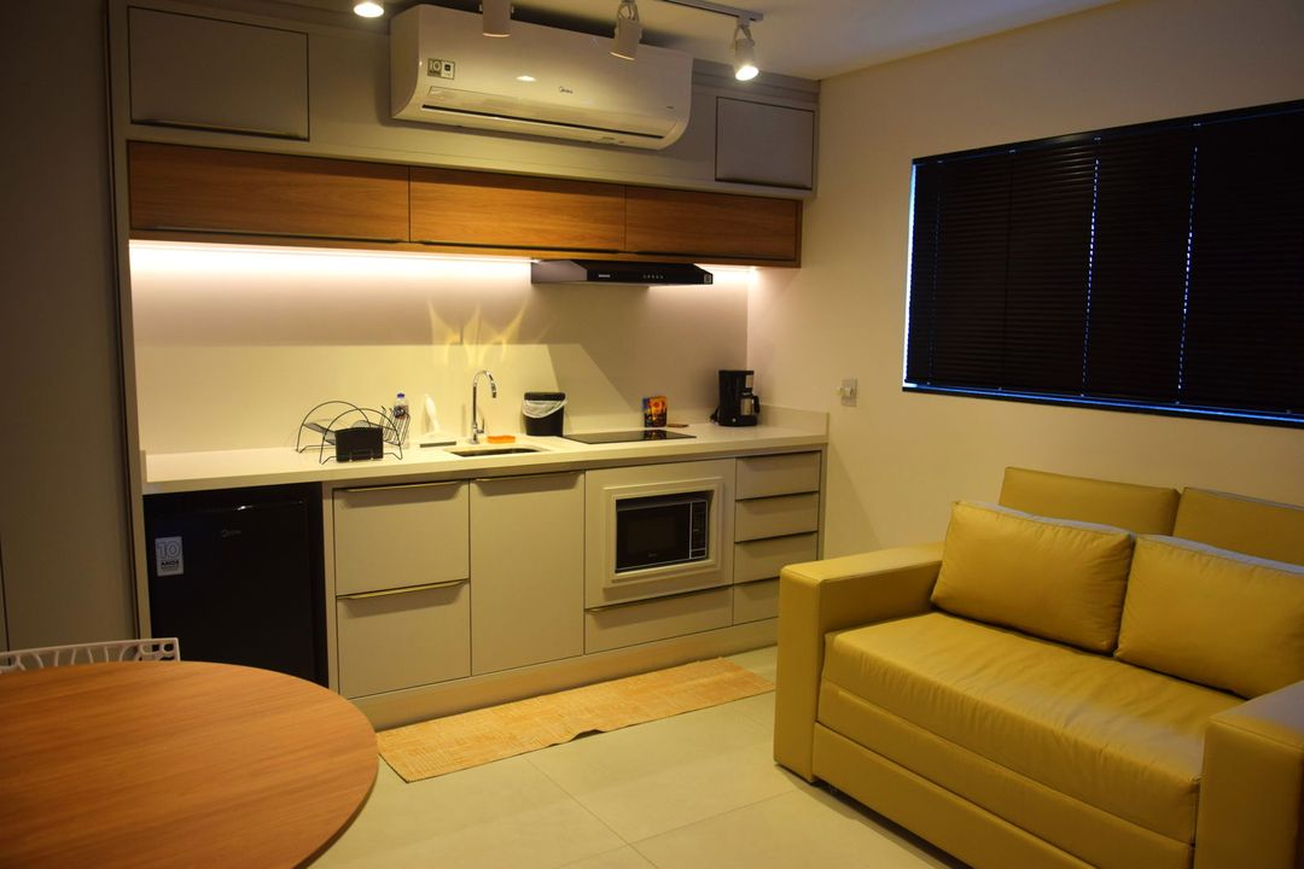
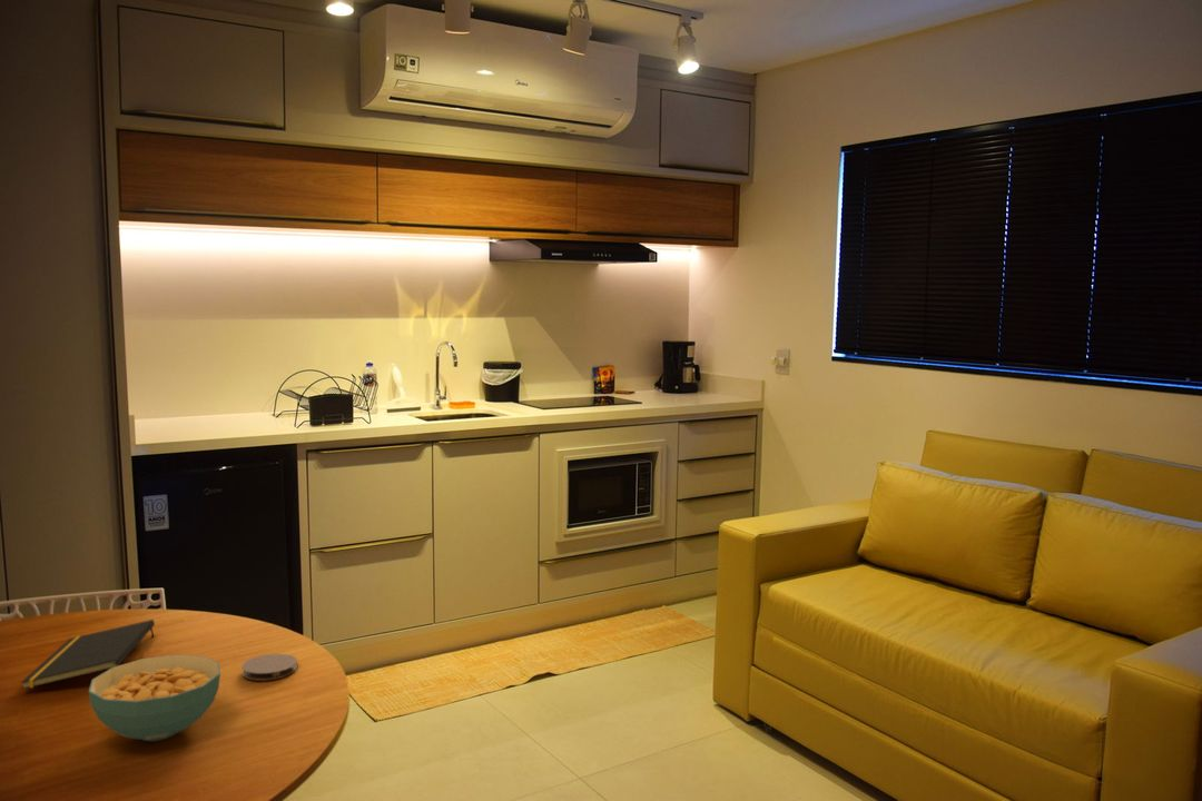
+ cereal bowl (157, 704)
+ coaster (269, 666)
+ notepad (92, 652)
